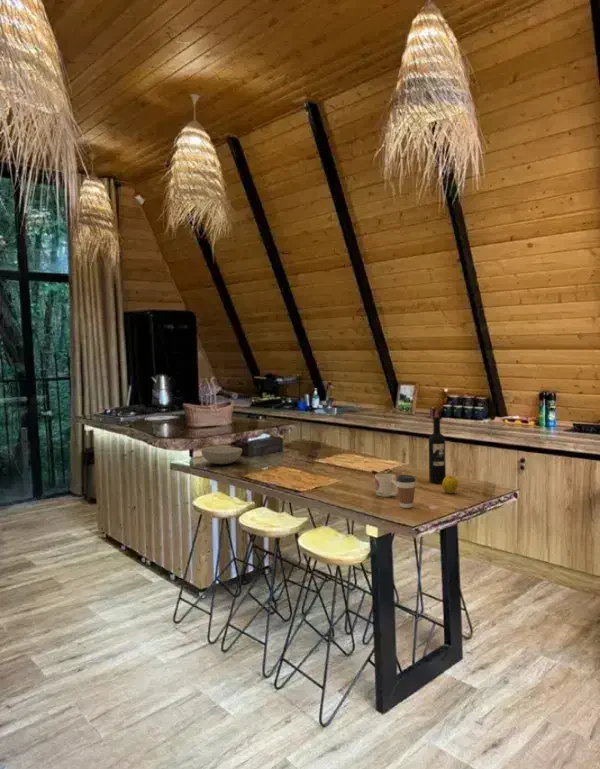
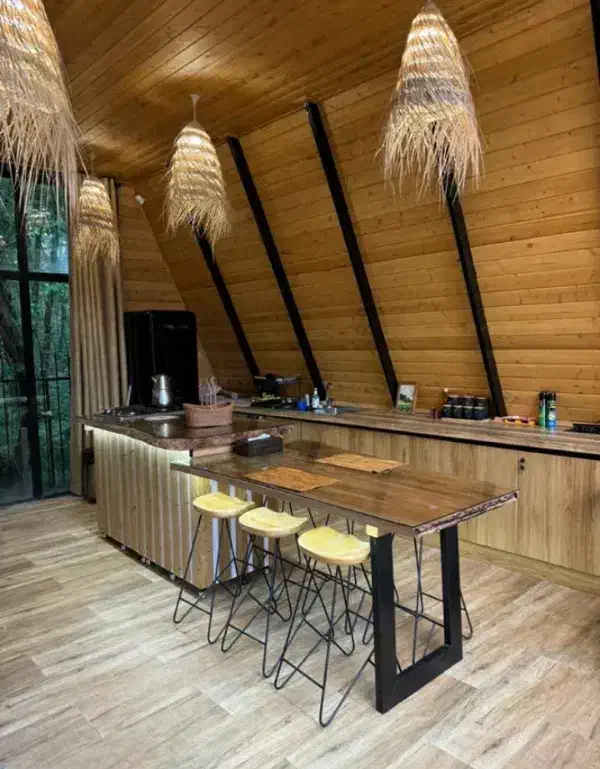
- bowl (222, 455)
- mug (388, 485)
- coffee cup (406, 491)
- wine bottle (437, 448)
- apple (450, 484)
